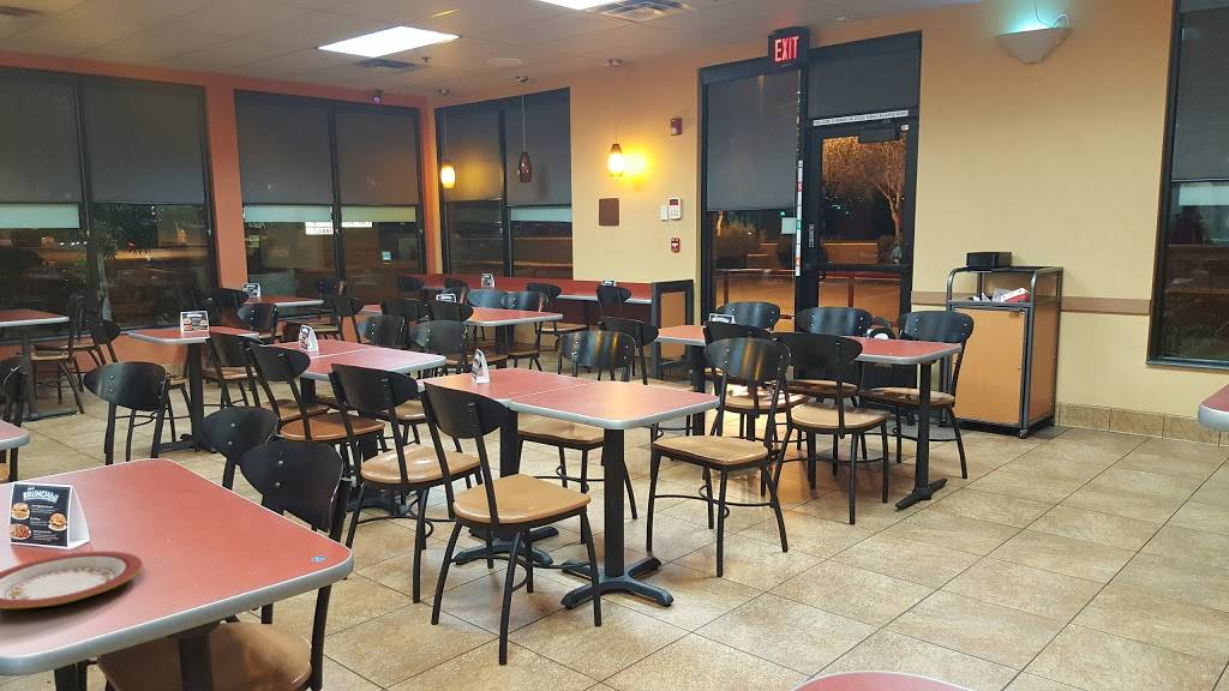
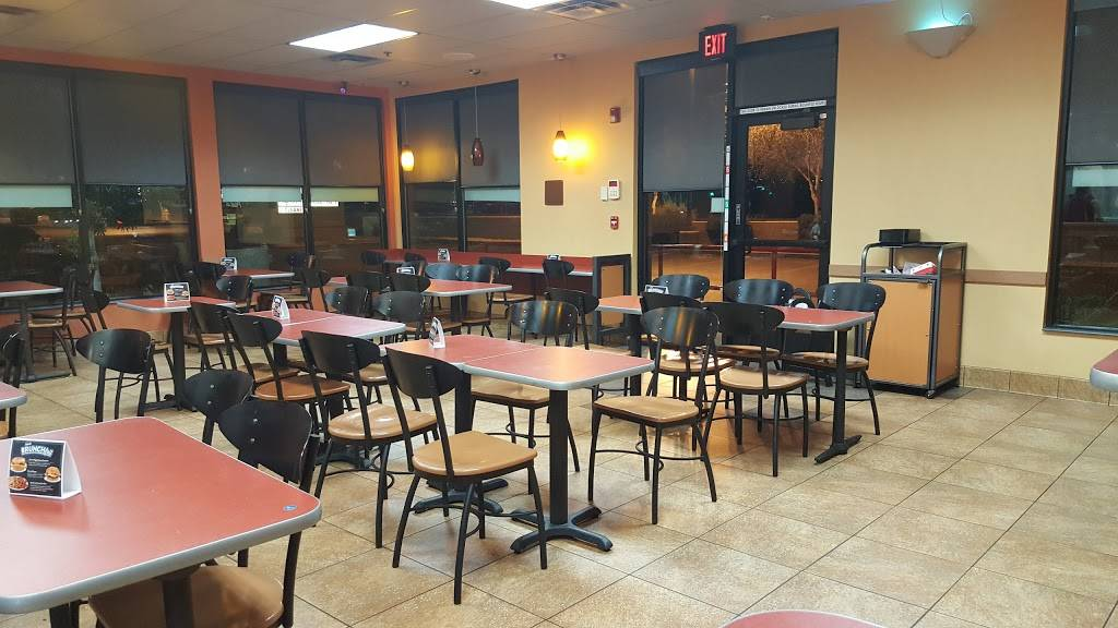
- plate (60, 582)
